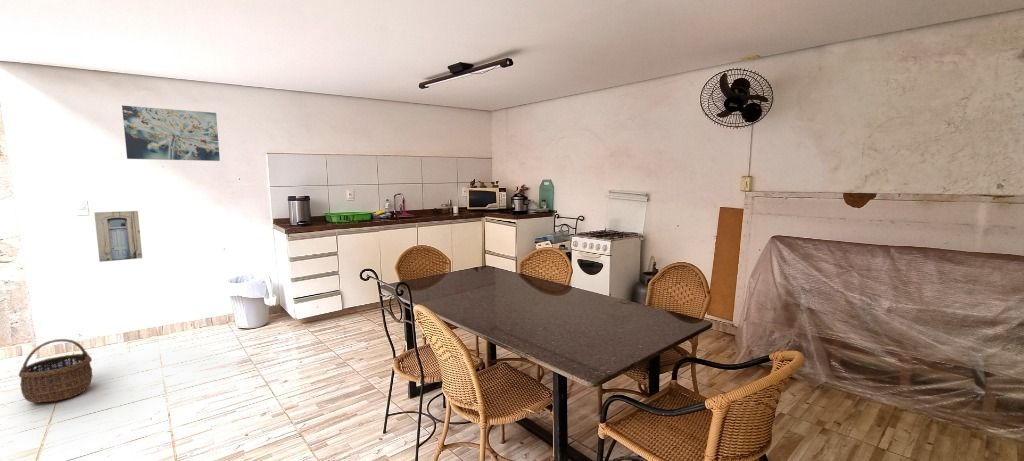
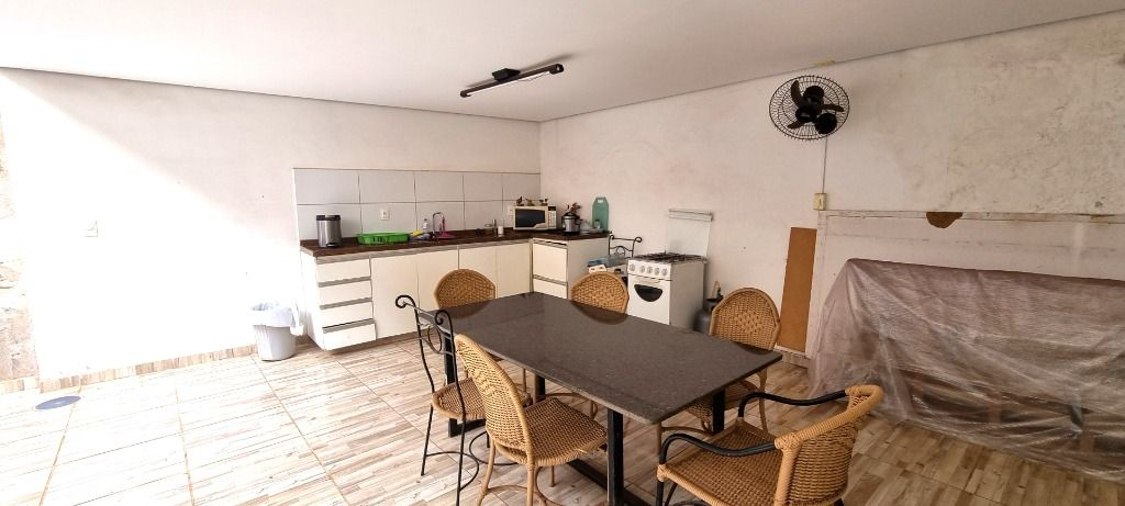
- wall art (173, 134)
- wall art (119, 235)
- wicker basket (57, 368)
